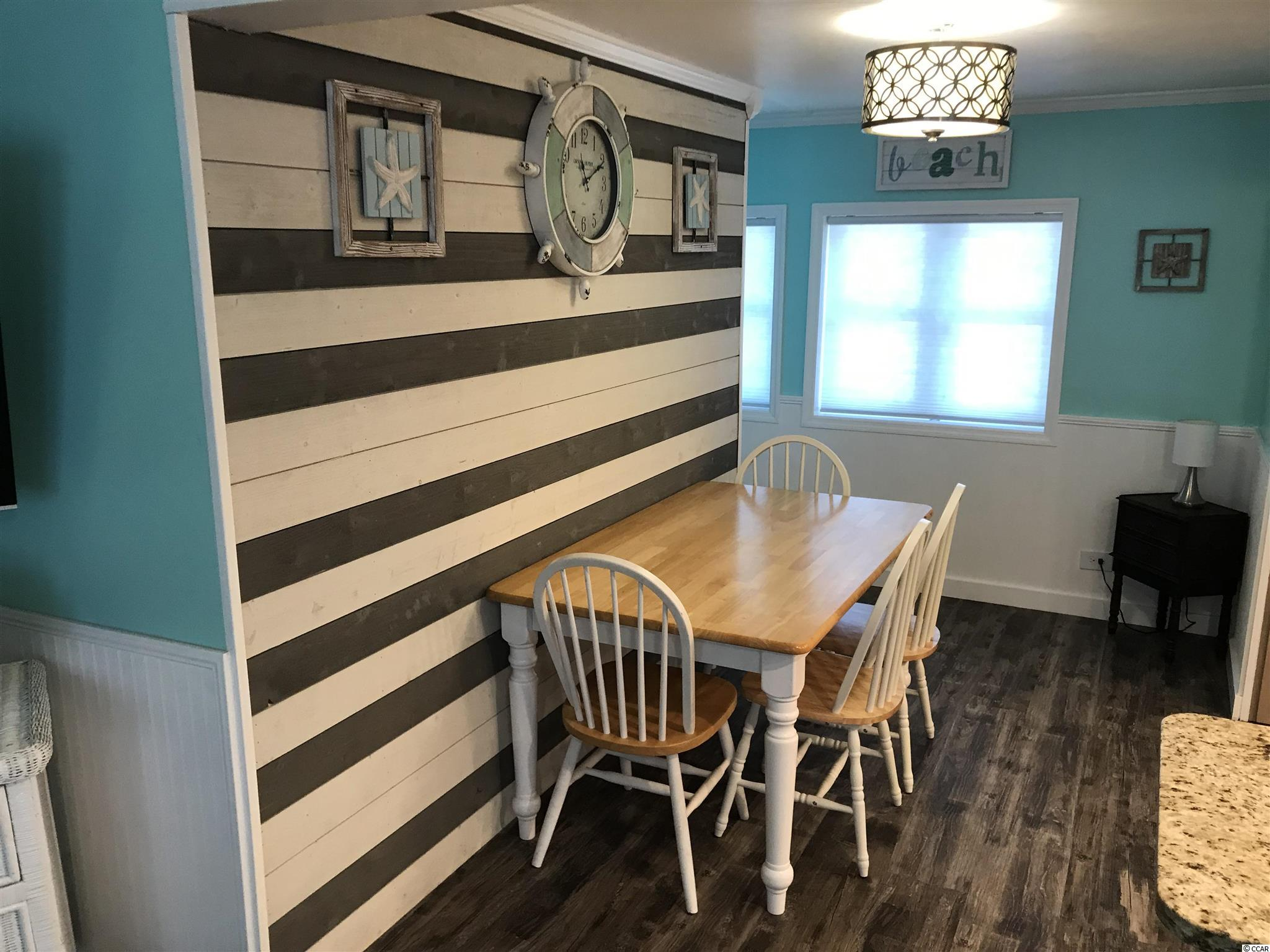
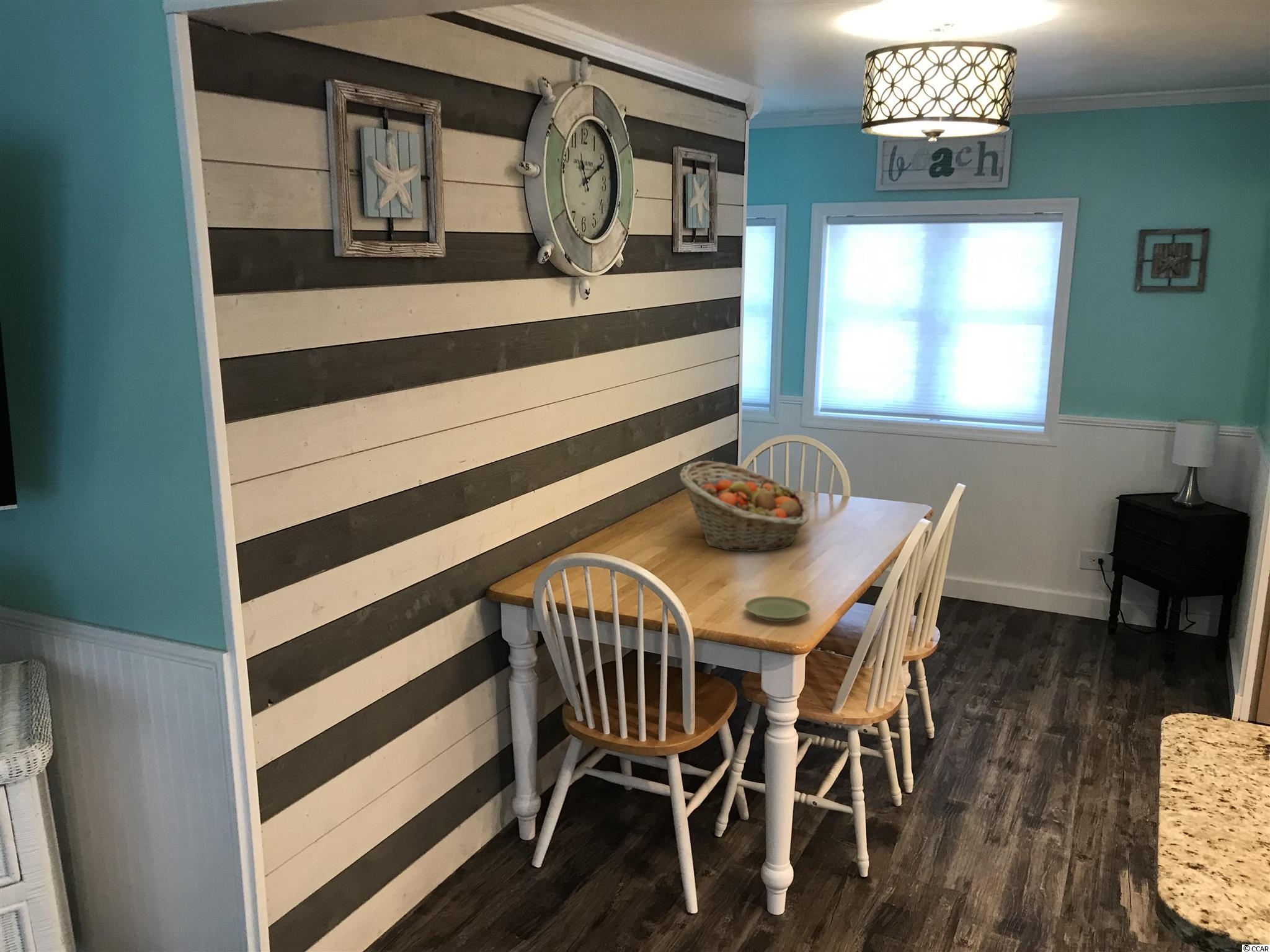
+ fruit basket (744, 503)
+ plate (777, 610)
